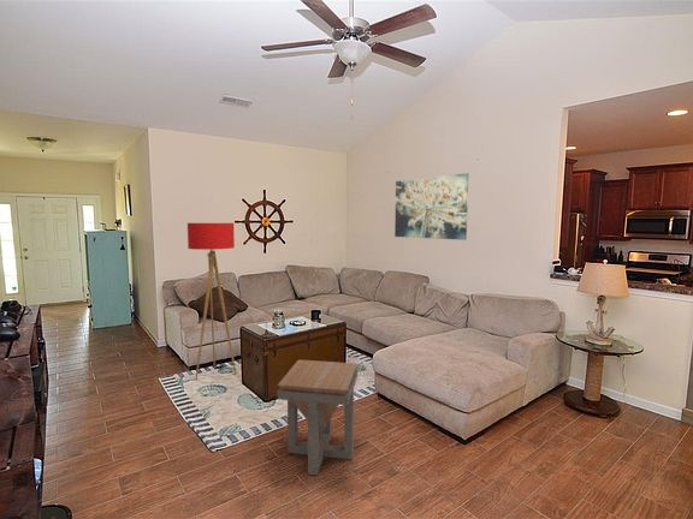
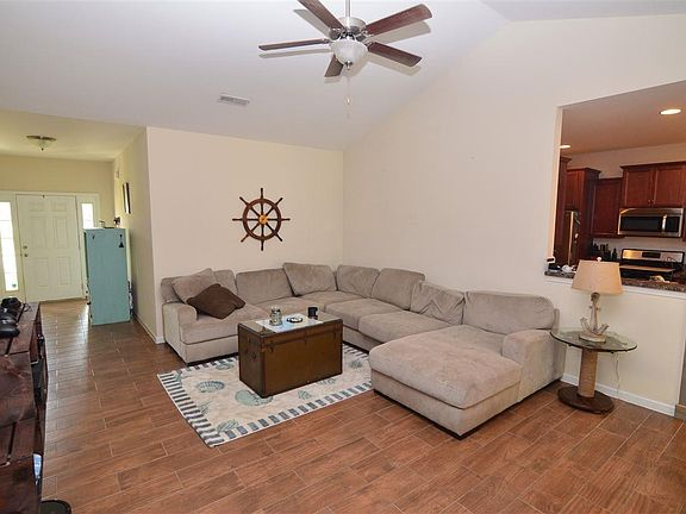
- wall art (427, 208)
- side table (320, 413)
- floor lamp (213, 299)
